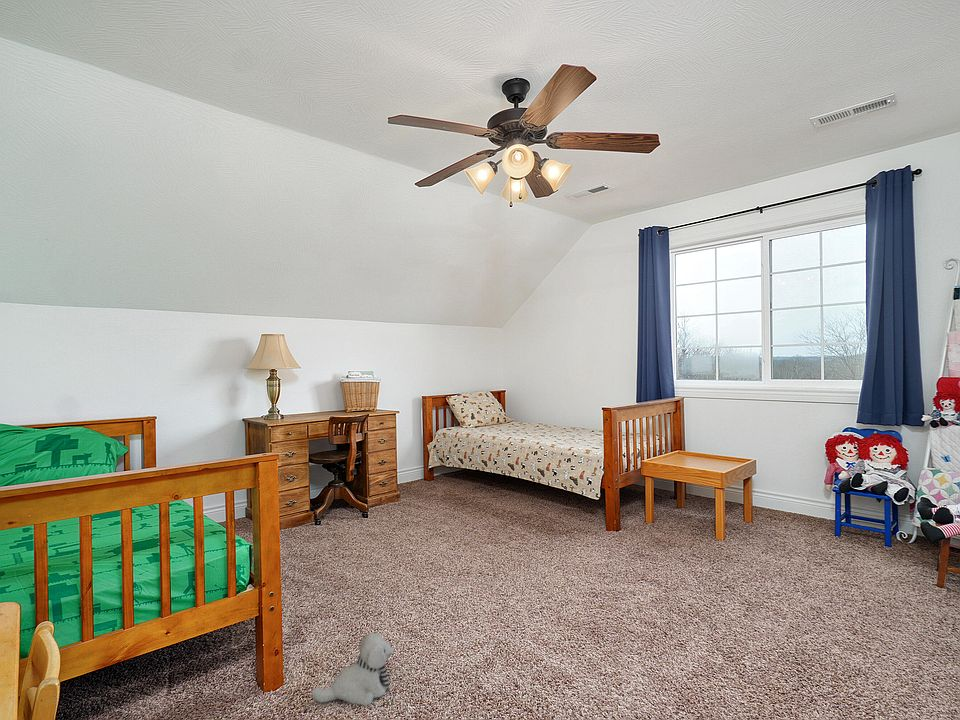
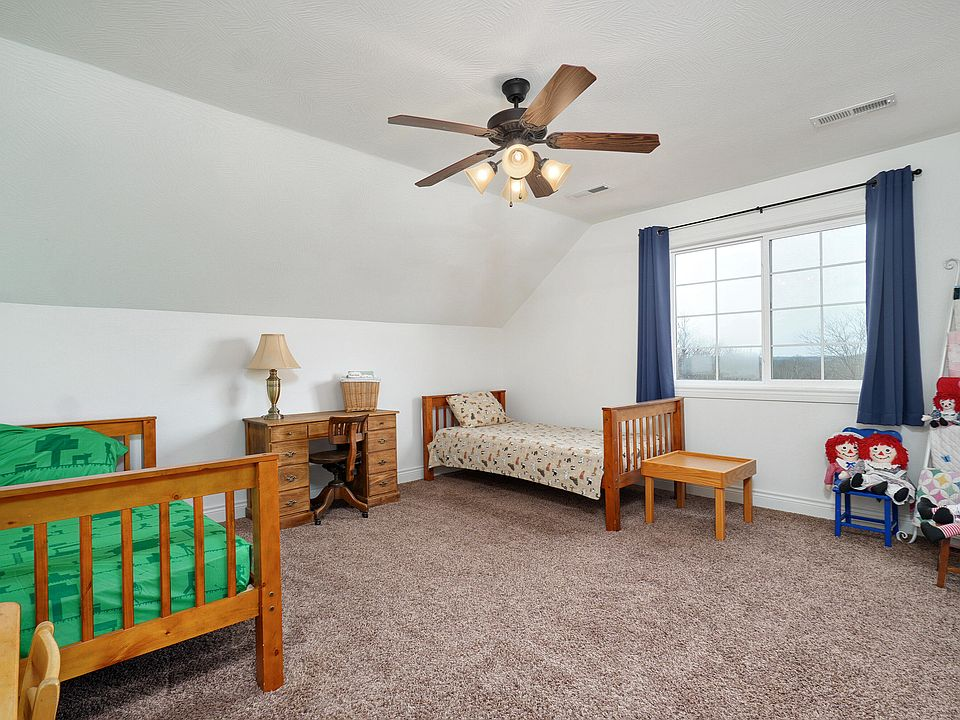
- plush toy (354, 664)
